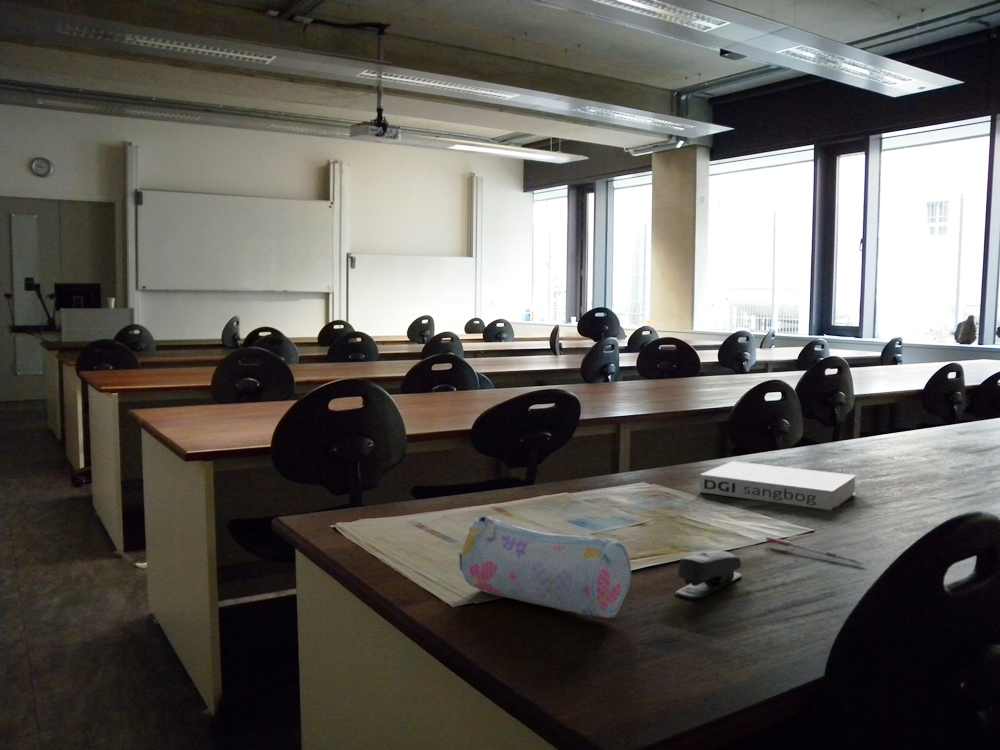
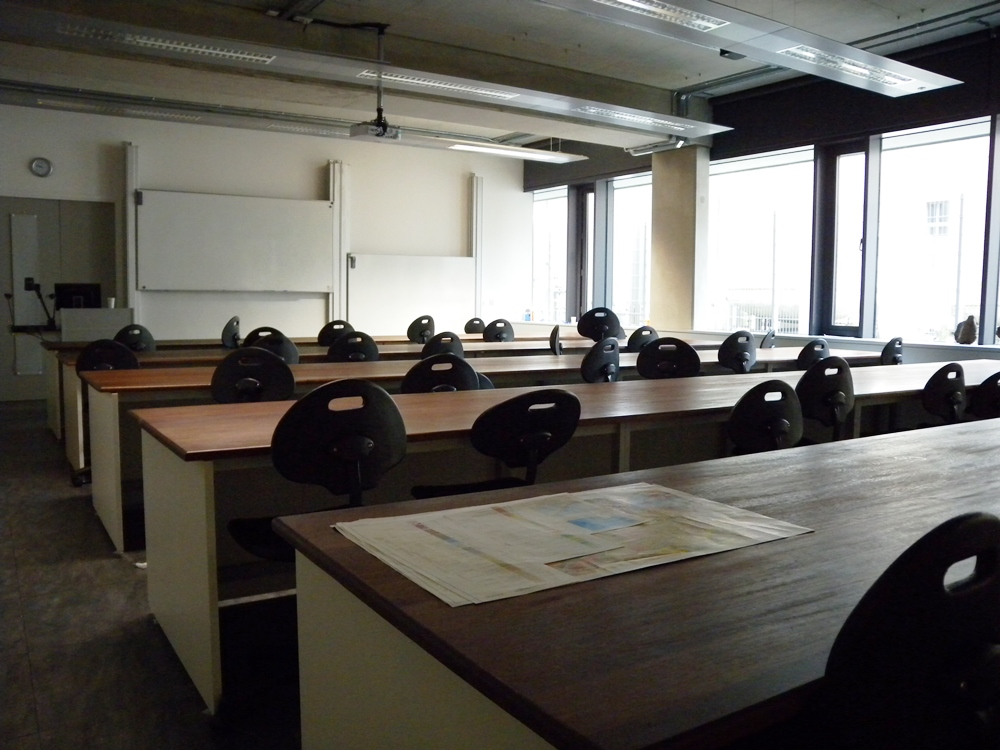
- stapler (710, 567)
- pencil case (543, 563)
- pen (812, 550)
- book (777, 483)
